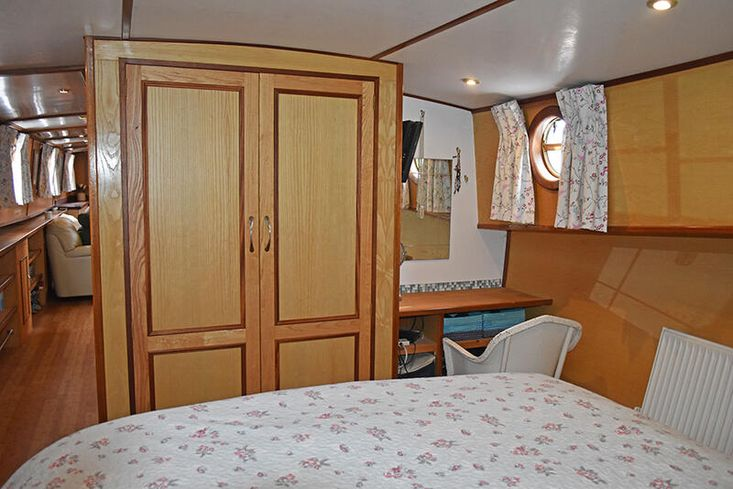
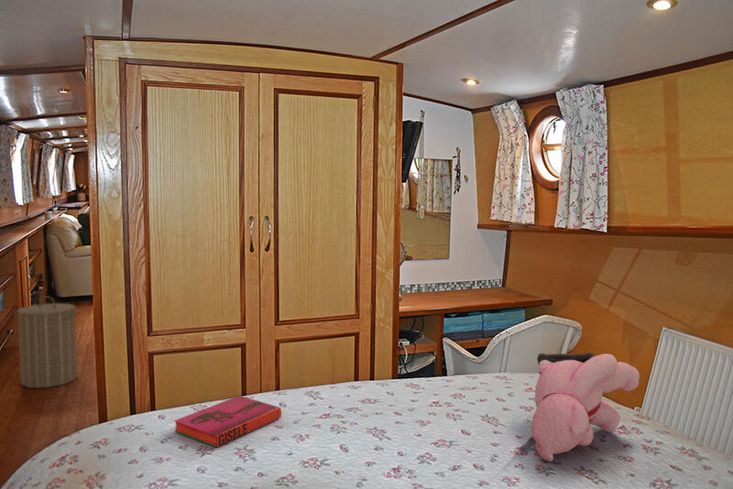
+ stuffed bear (584, 397)
+ hardback book (229, 419)
+ laundry hamper (47, 338)
